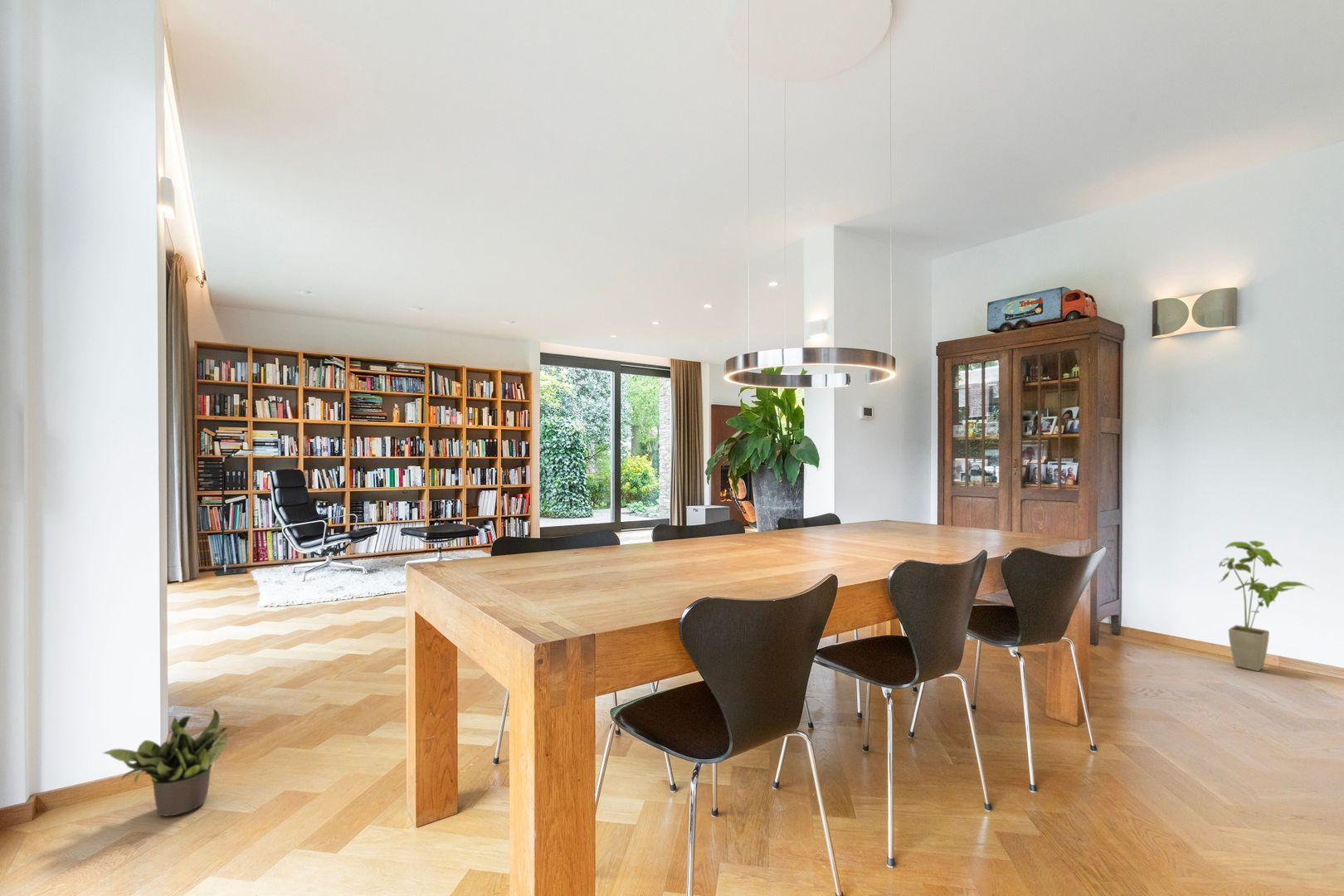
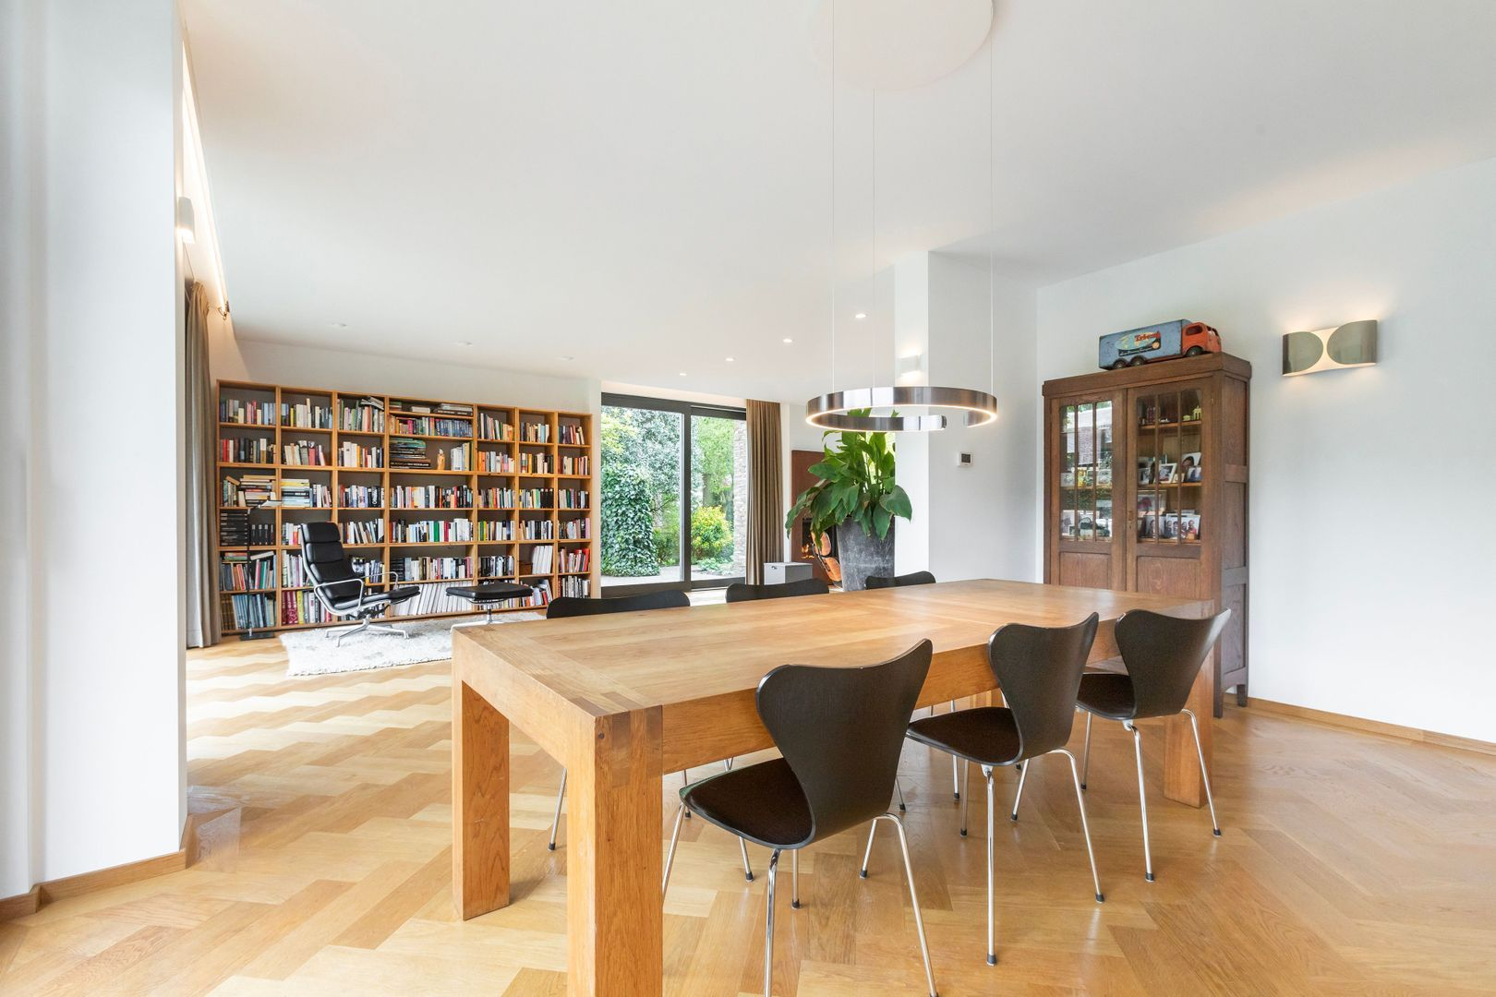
- potted plant (168, 762)
- house plant (1259, 606)
